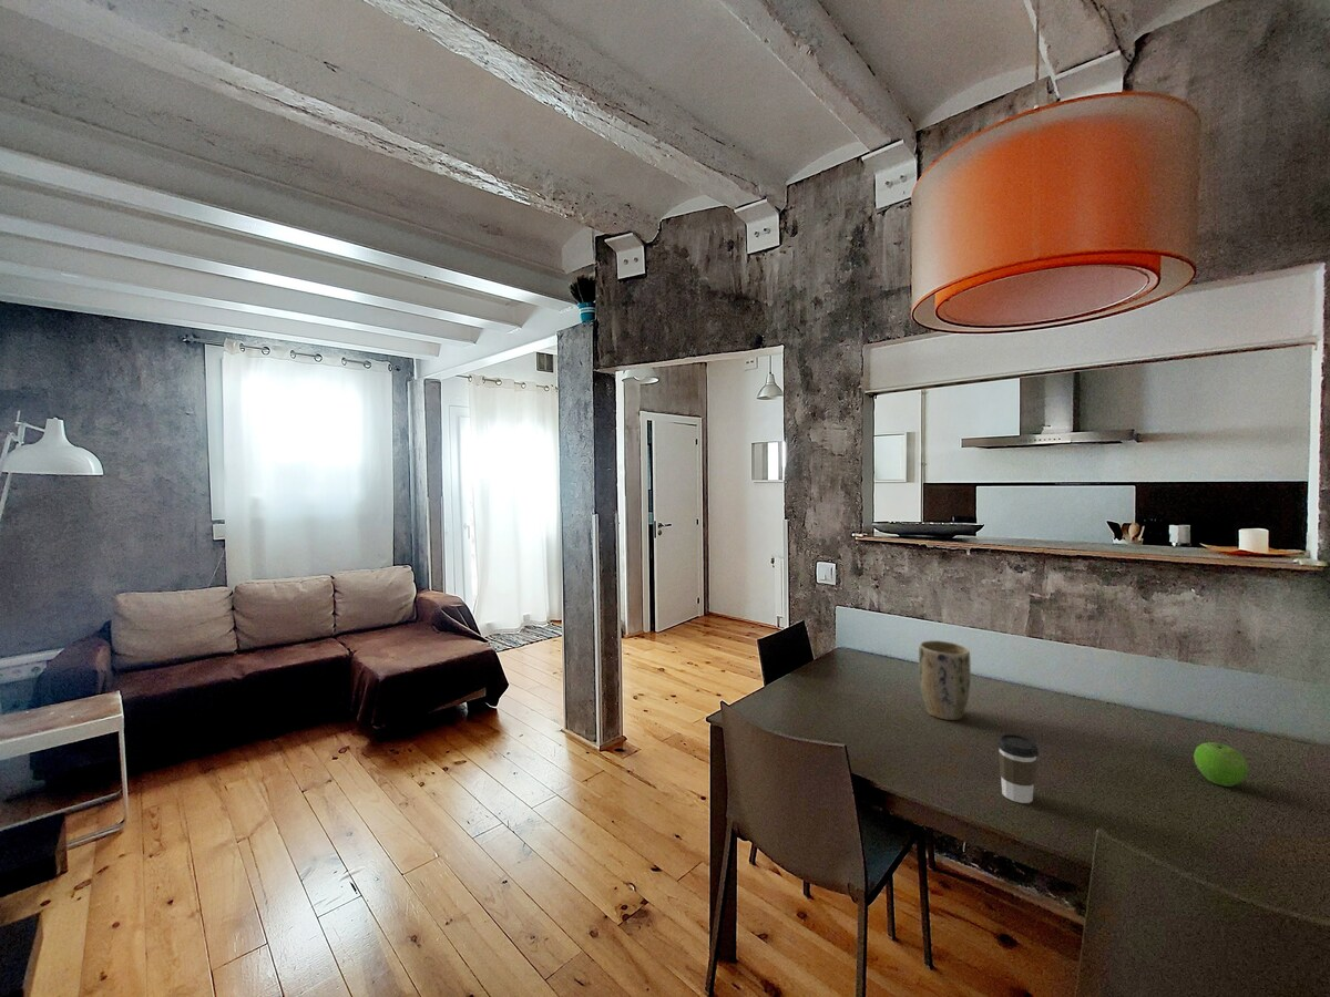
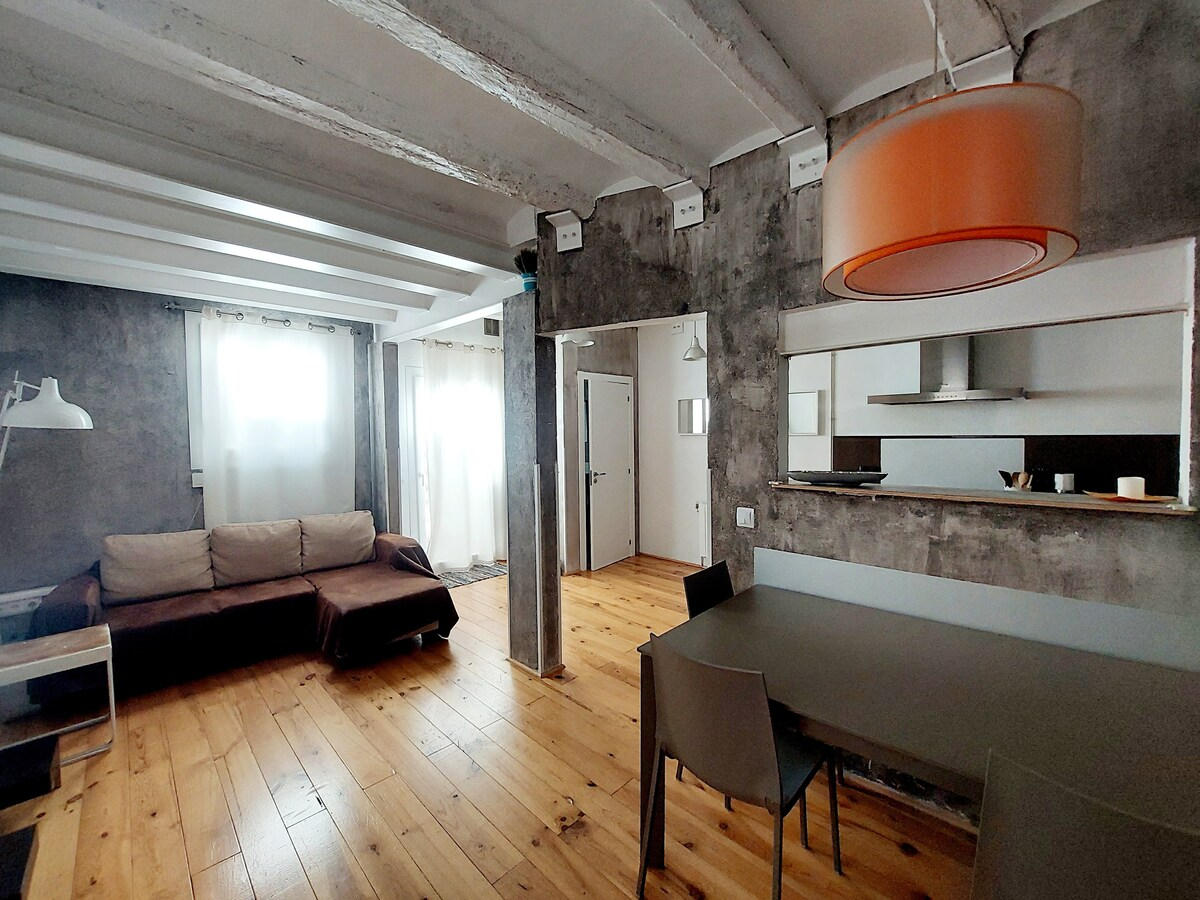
- coffee cup (1016, 768)
- plant pot (943, 680)
- fruit (1219, 764)
